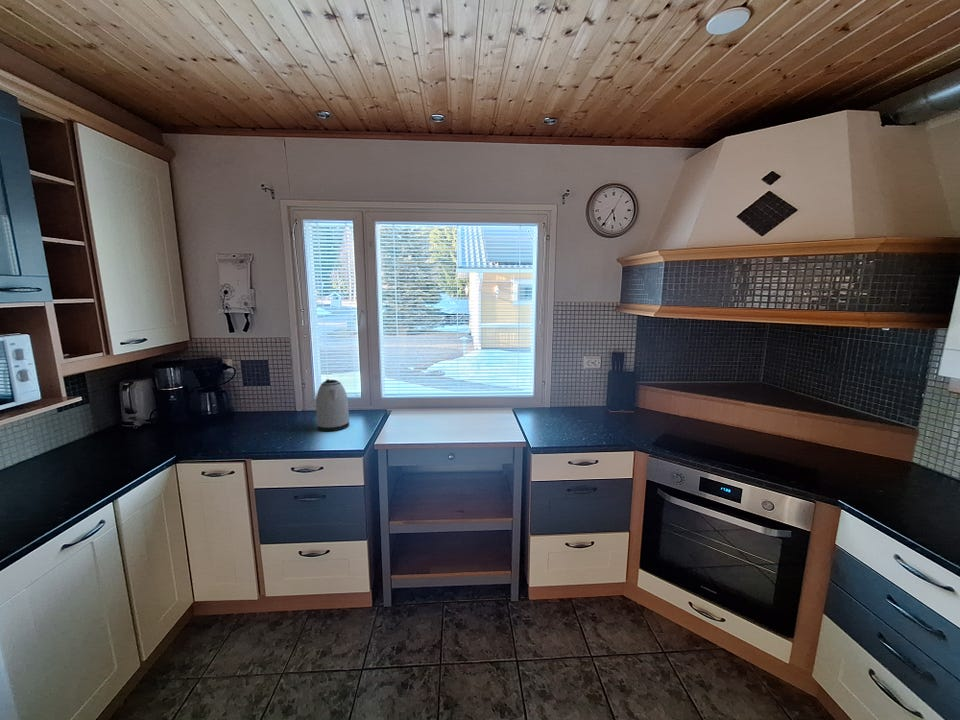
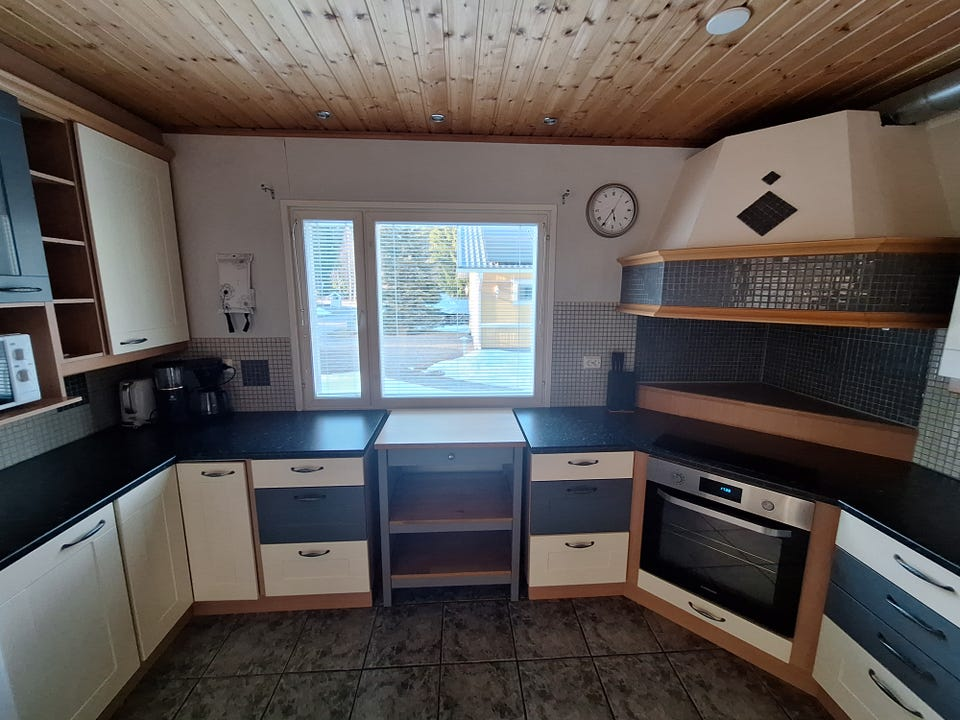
- kettle (331, 402)
